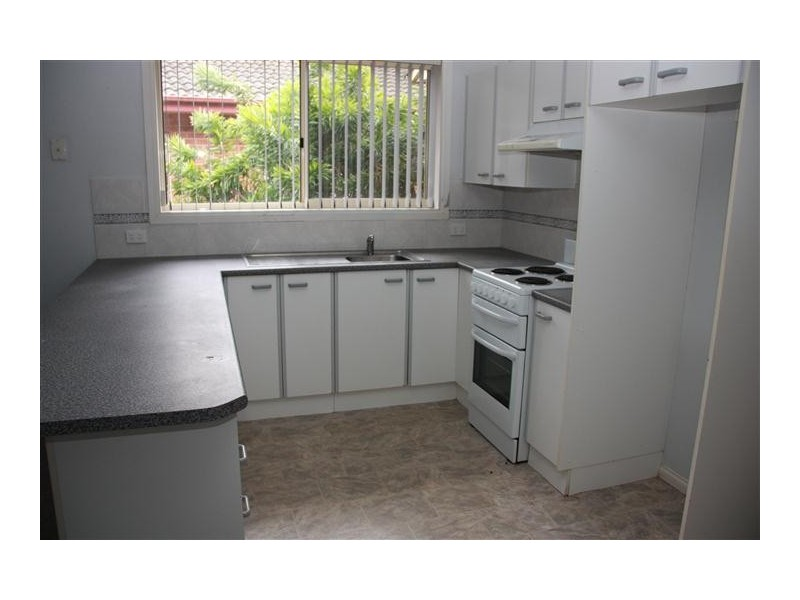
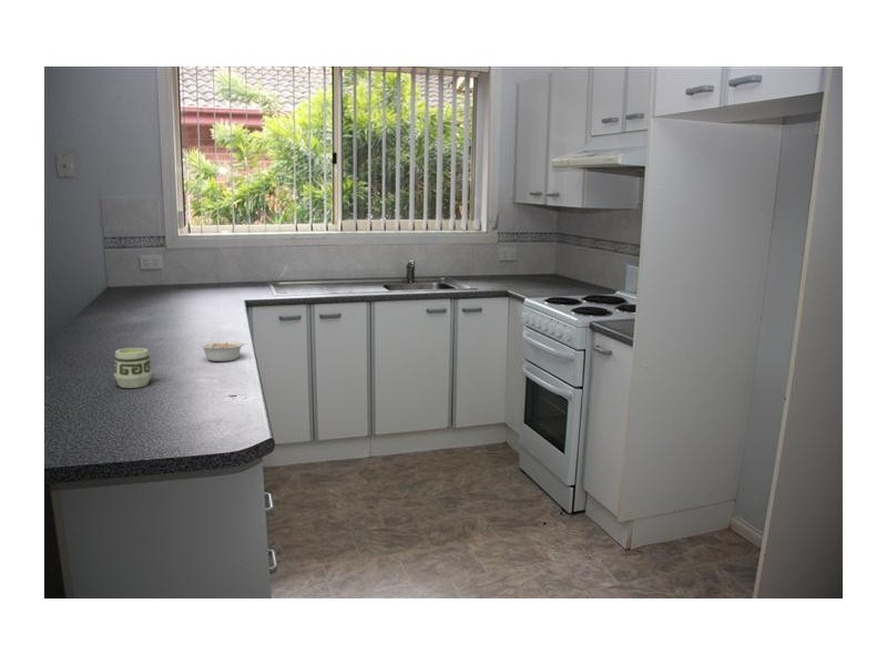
+ legume (224, 349)
+ cup (132, 367)
